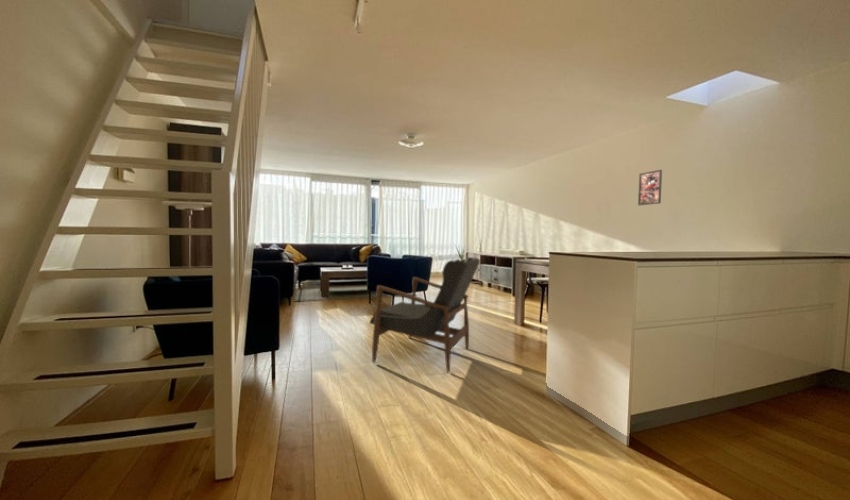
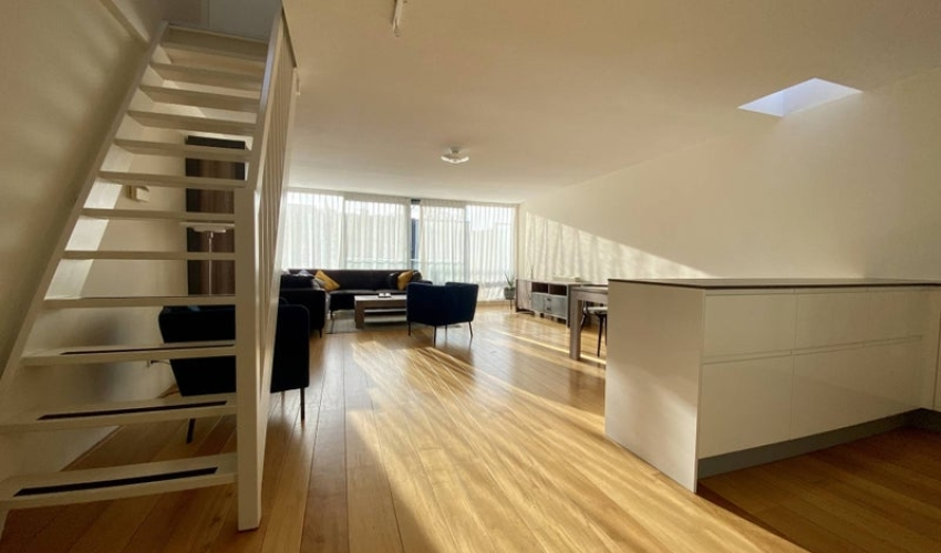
- armchair (427, 306)
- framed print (649, 188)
